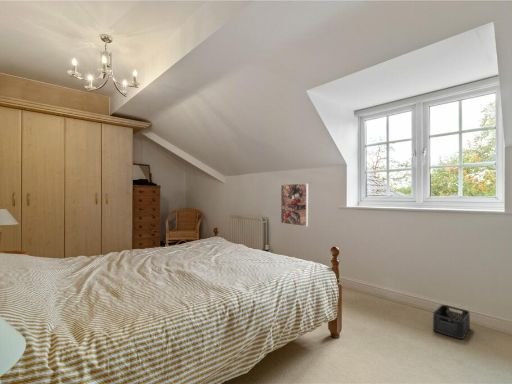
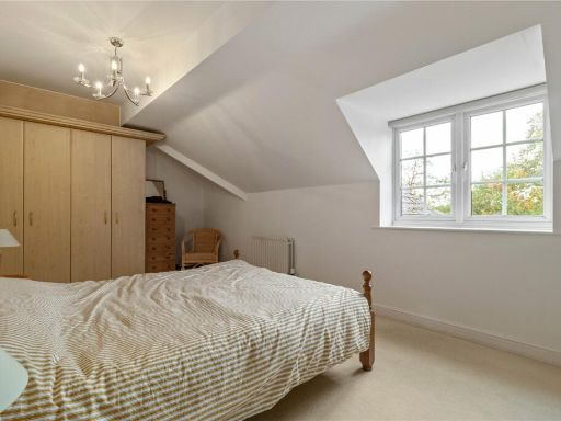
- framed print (293, 204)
- storage bin (451, 320)
